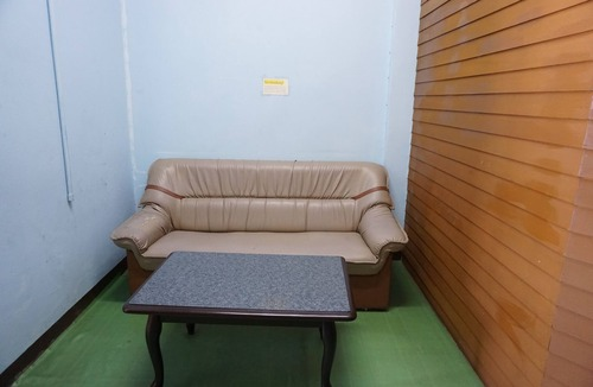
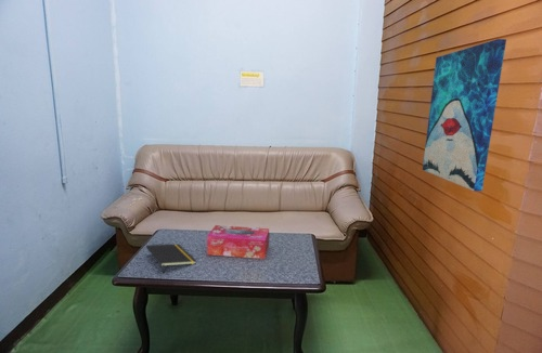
+ notepad (170, 253)
+ wall art (456, 116)
+ tissue box (238, 240)
